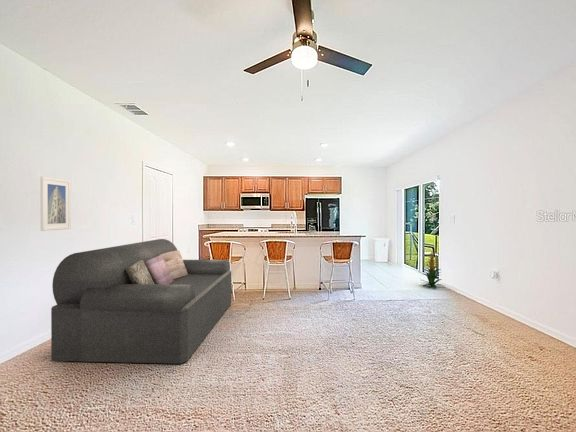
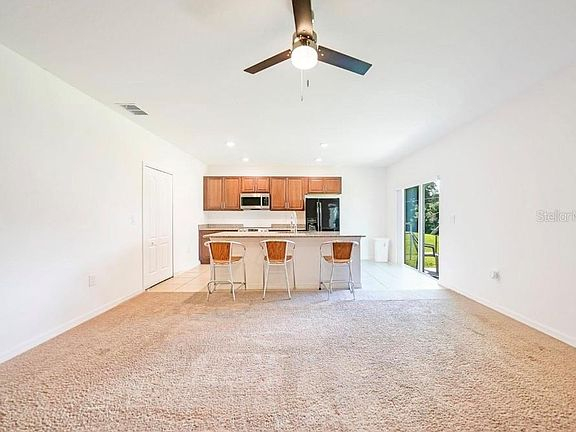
- indoor plant (432, 268)
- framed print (56, 204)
- sofa (161, 284)
